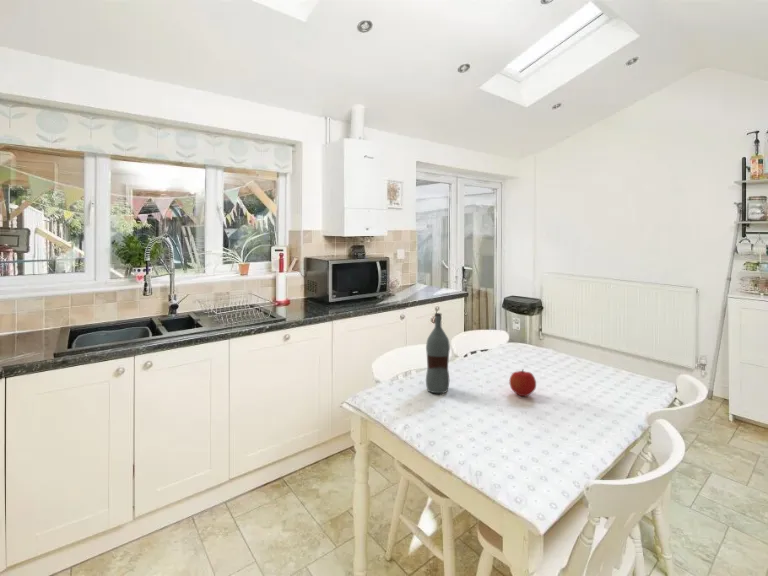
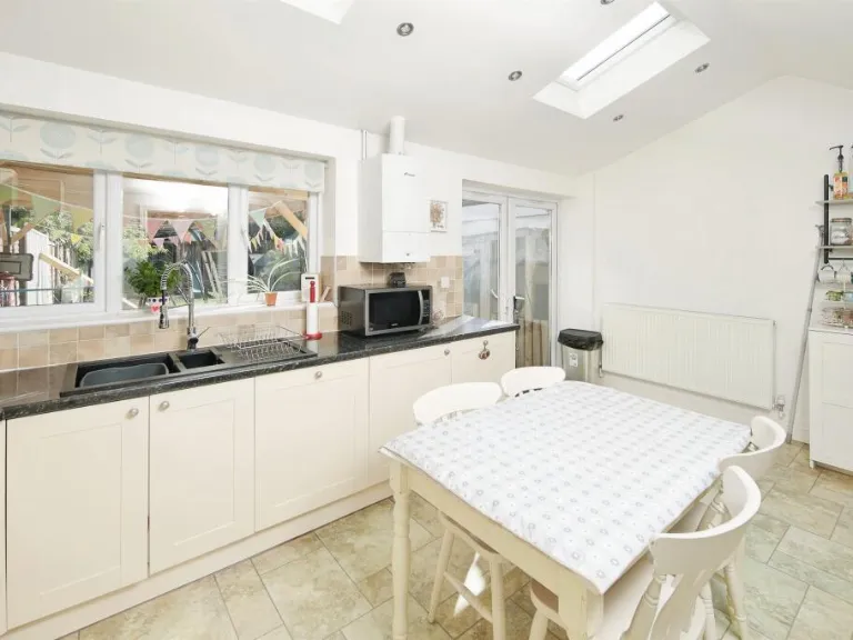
- fruit (522, 382)
- bottle (437, 351)
